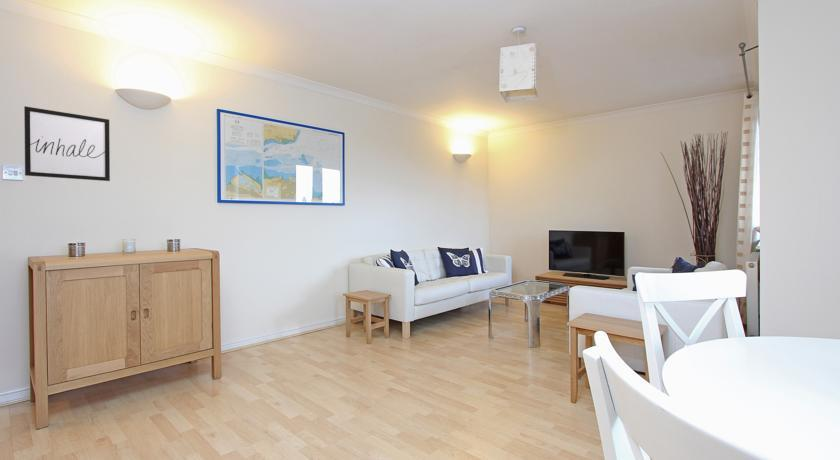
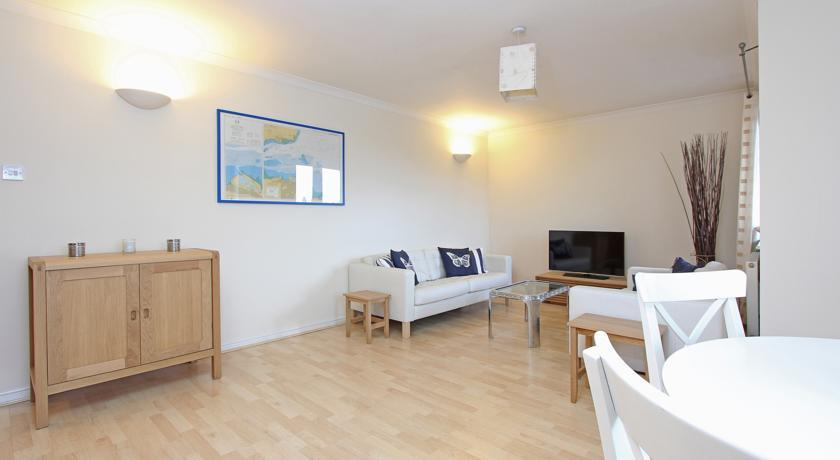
- wall art (69, 145)
